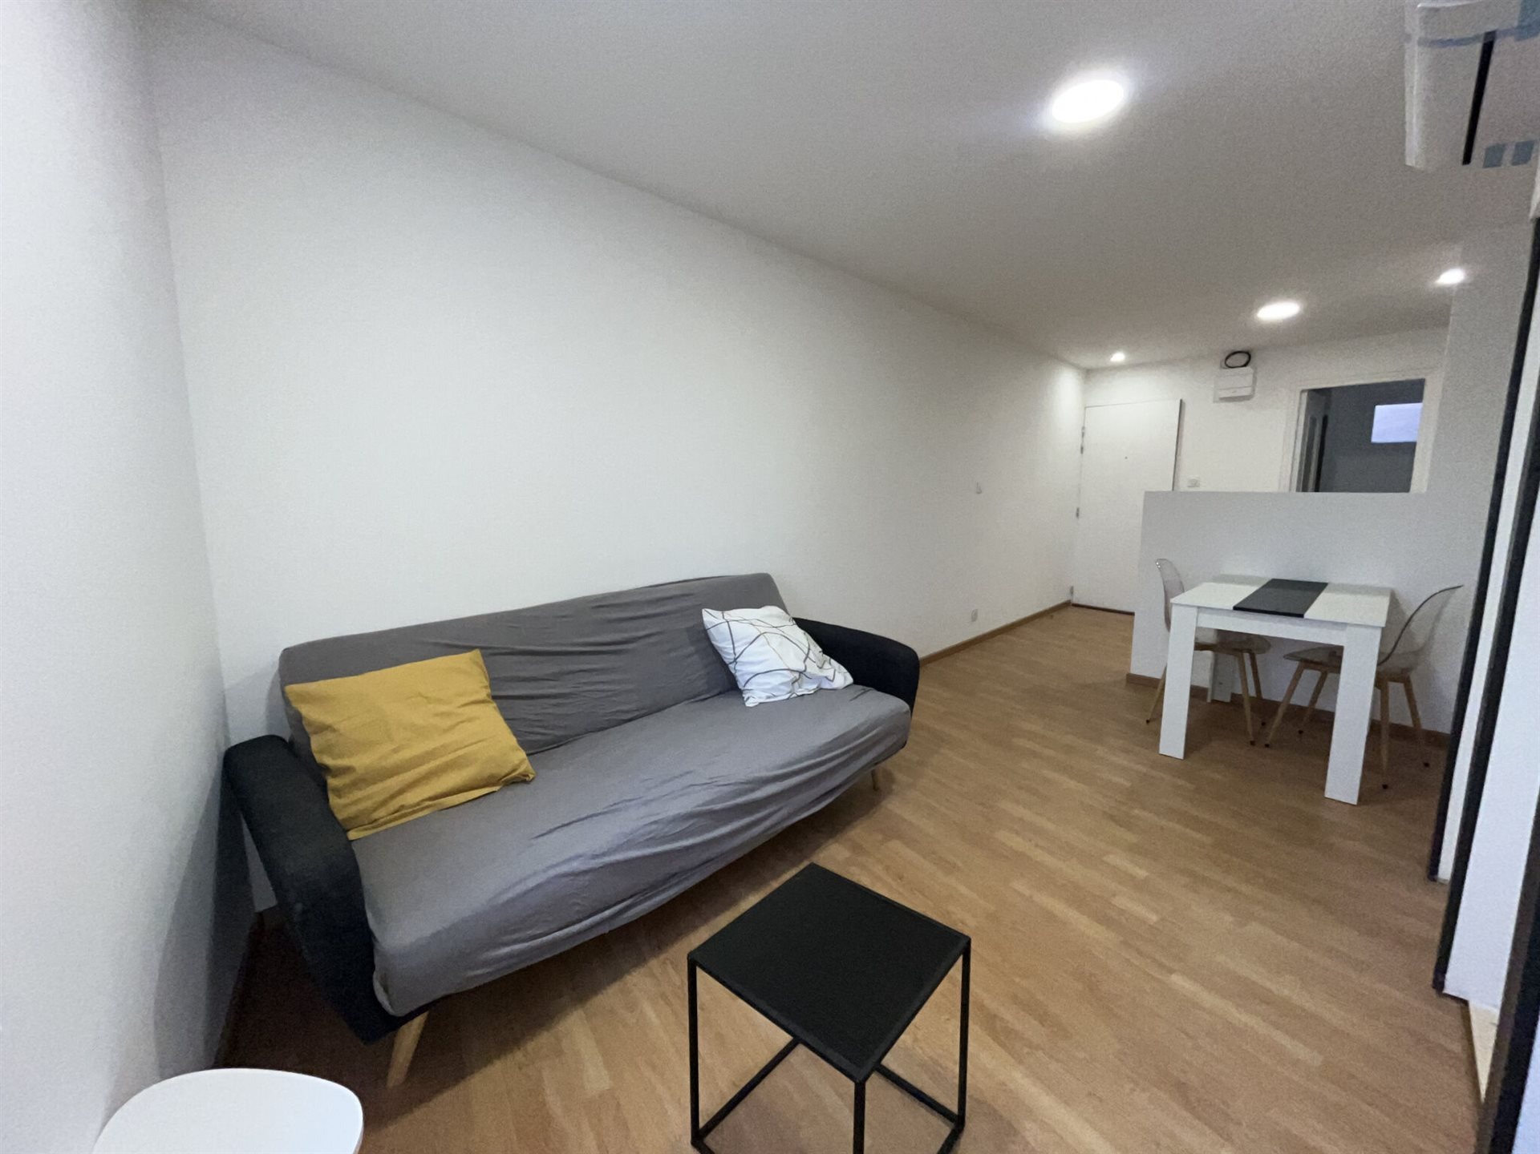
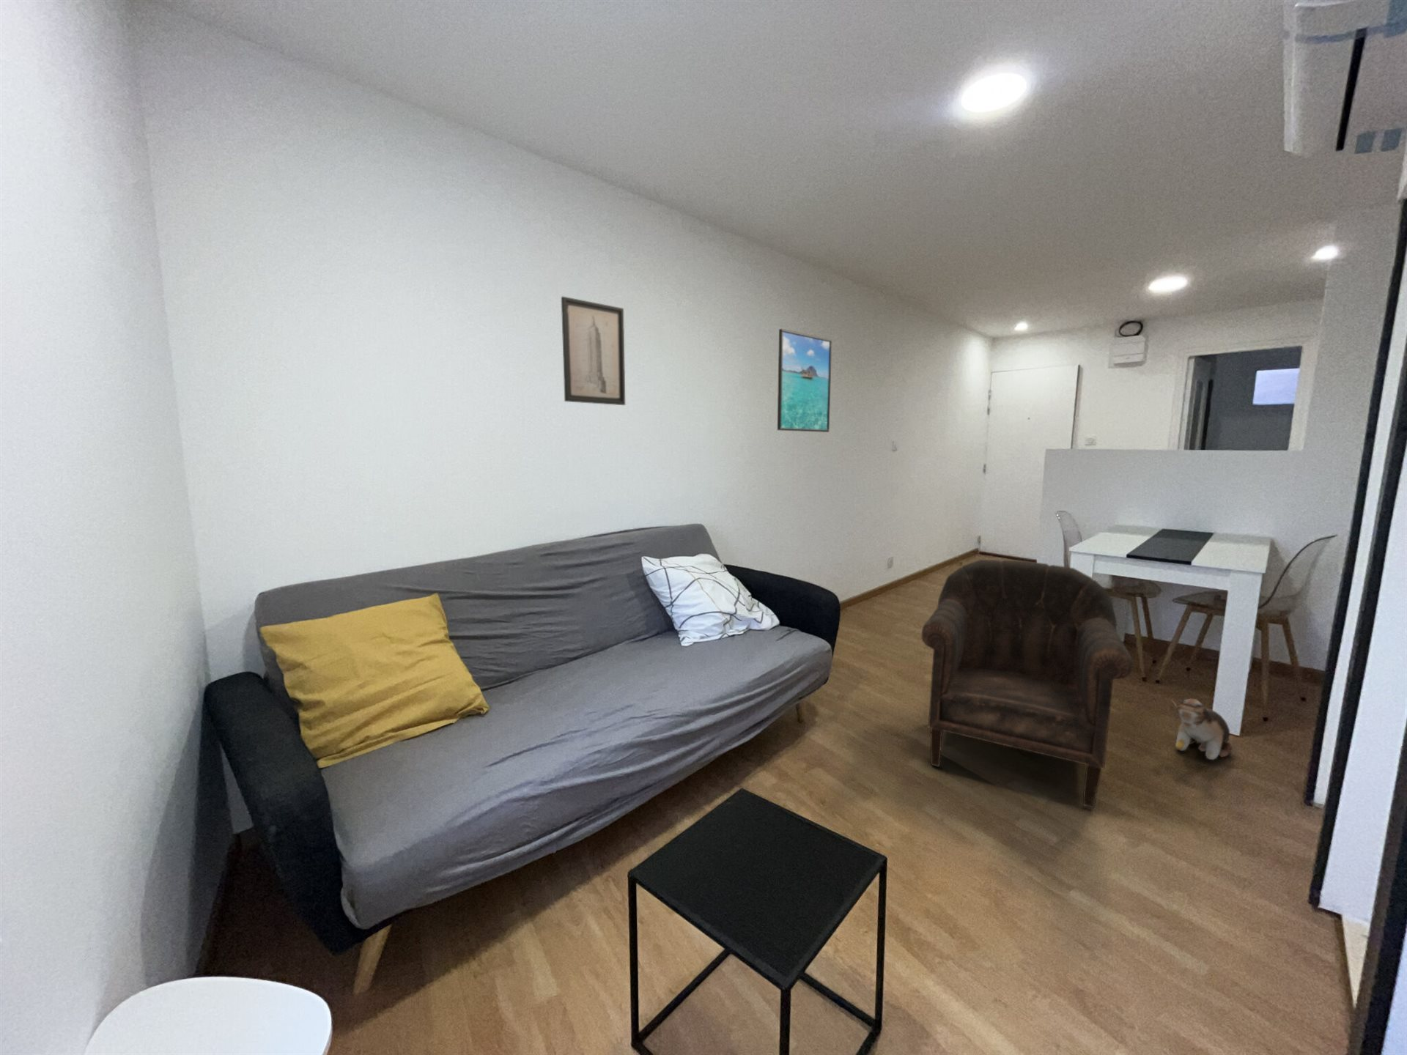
+ armchair (1017, 658)
+ plush toy (1208, 721)
+ wall art (594, 354)
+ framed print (805, 383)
